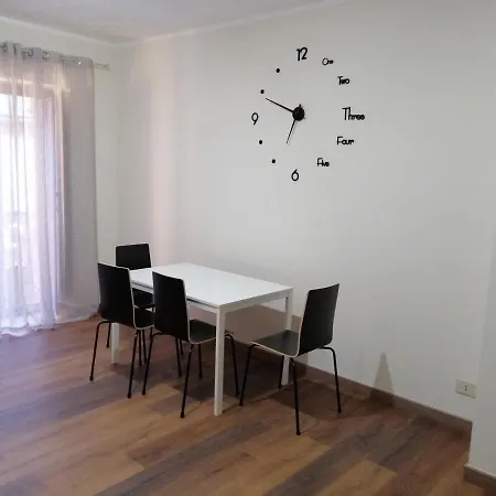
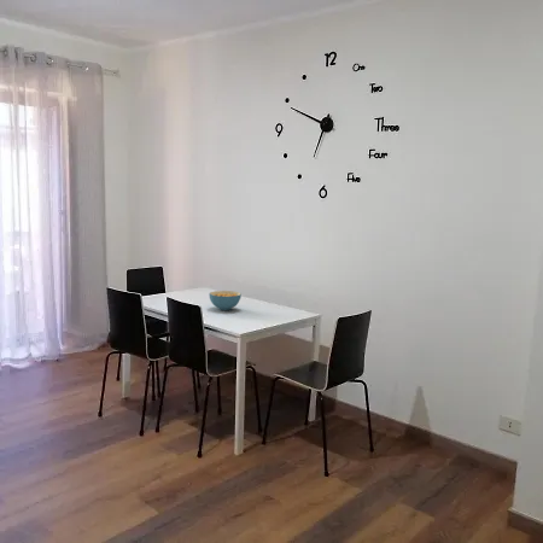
+ cereal bowl (224, 300)
